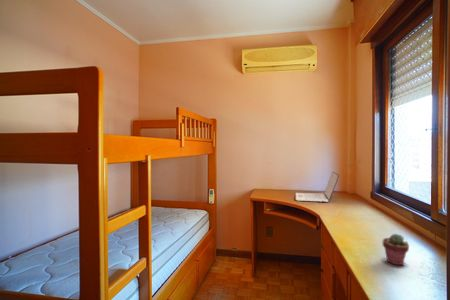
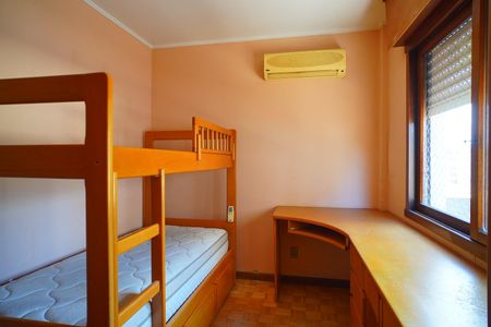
- laptop (313, 193)
- potted succulent (395, 248)
